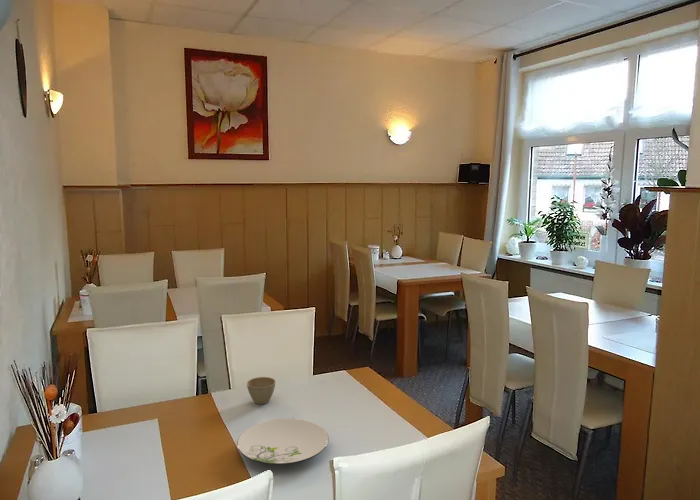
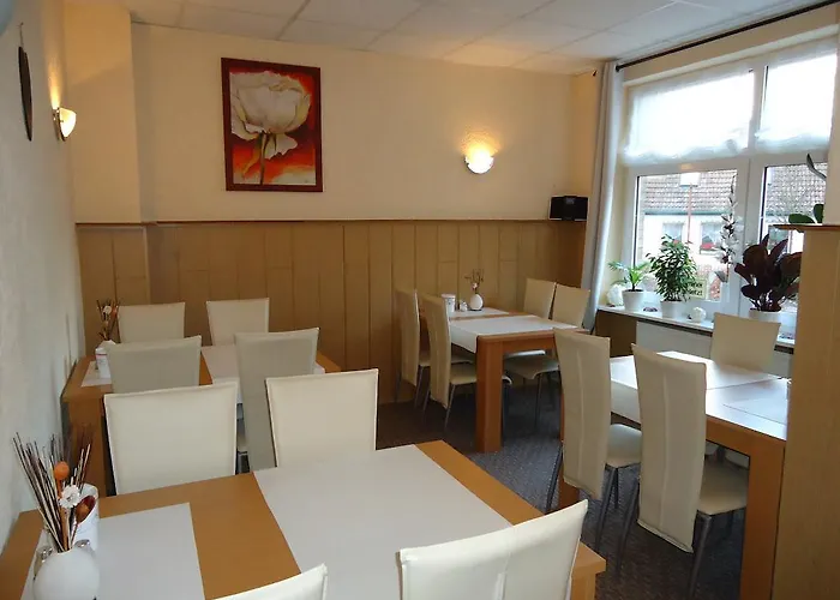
- flower pot (261, 391)
- plate (283, 444)
